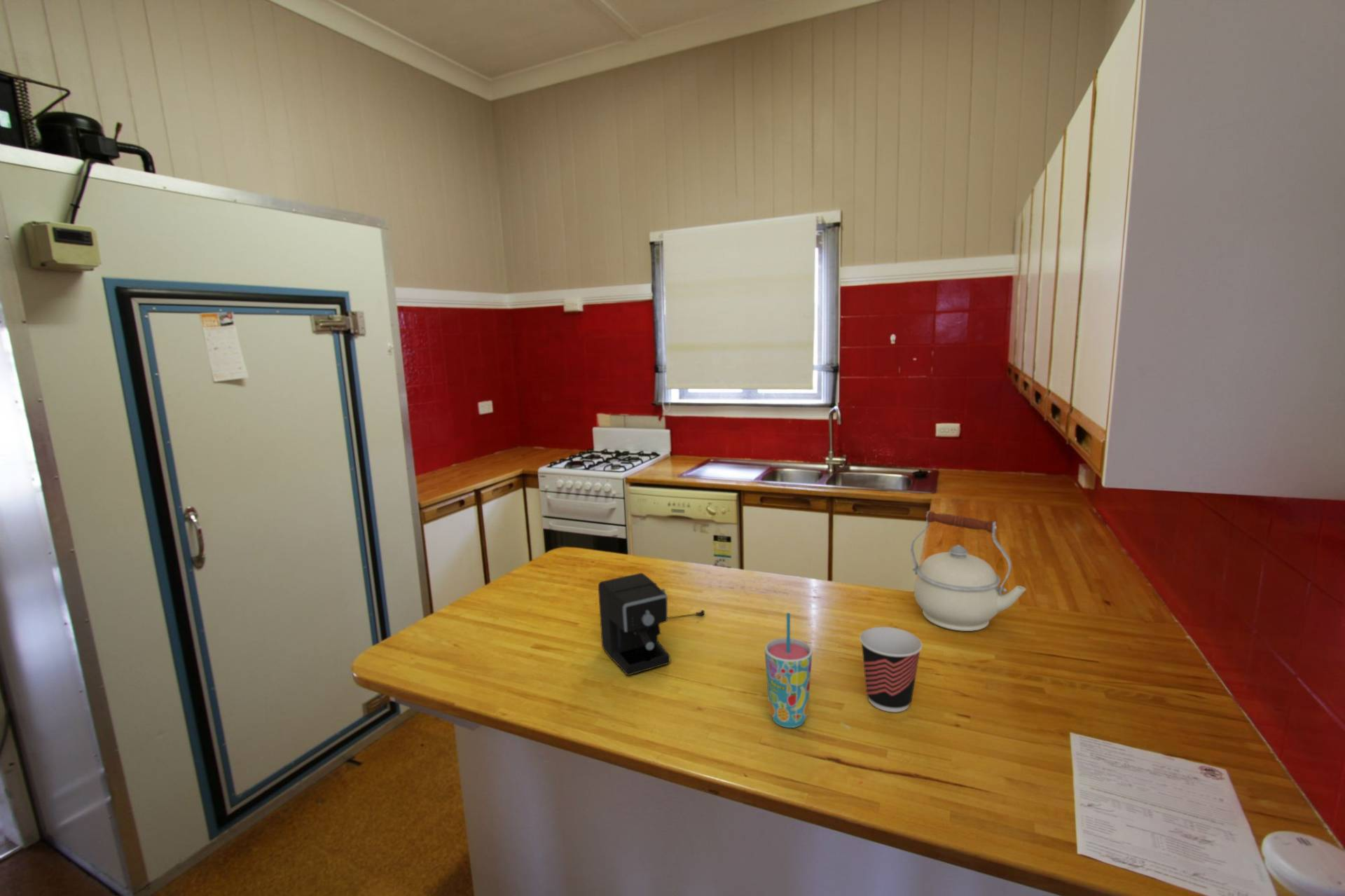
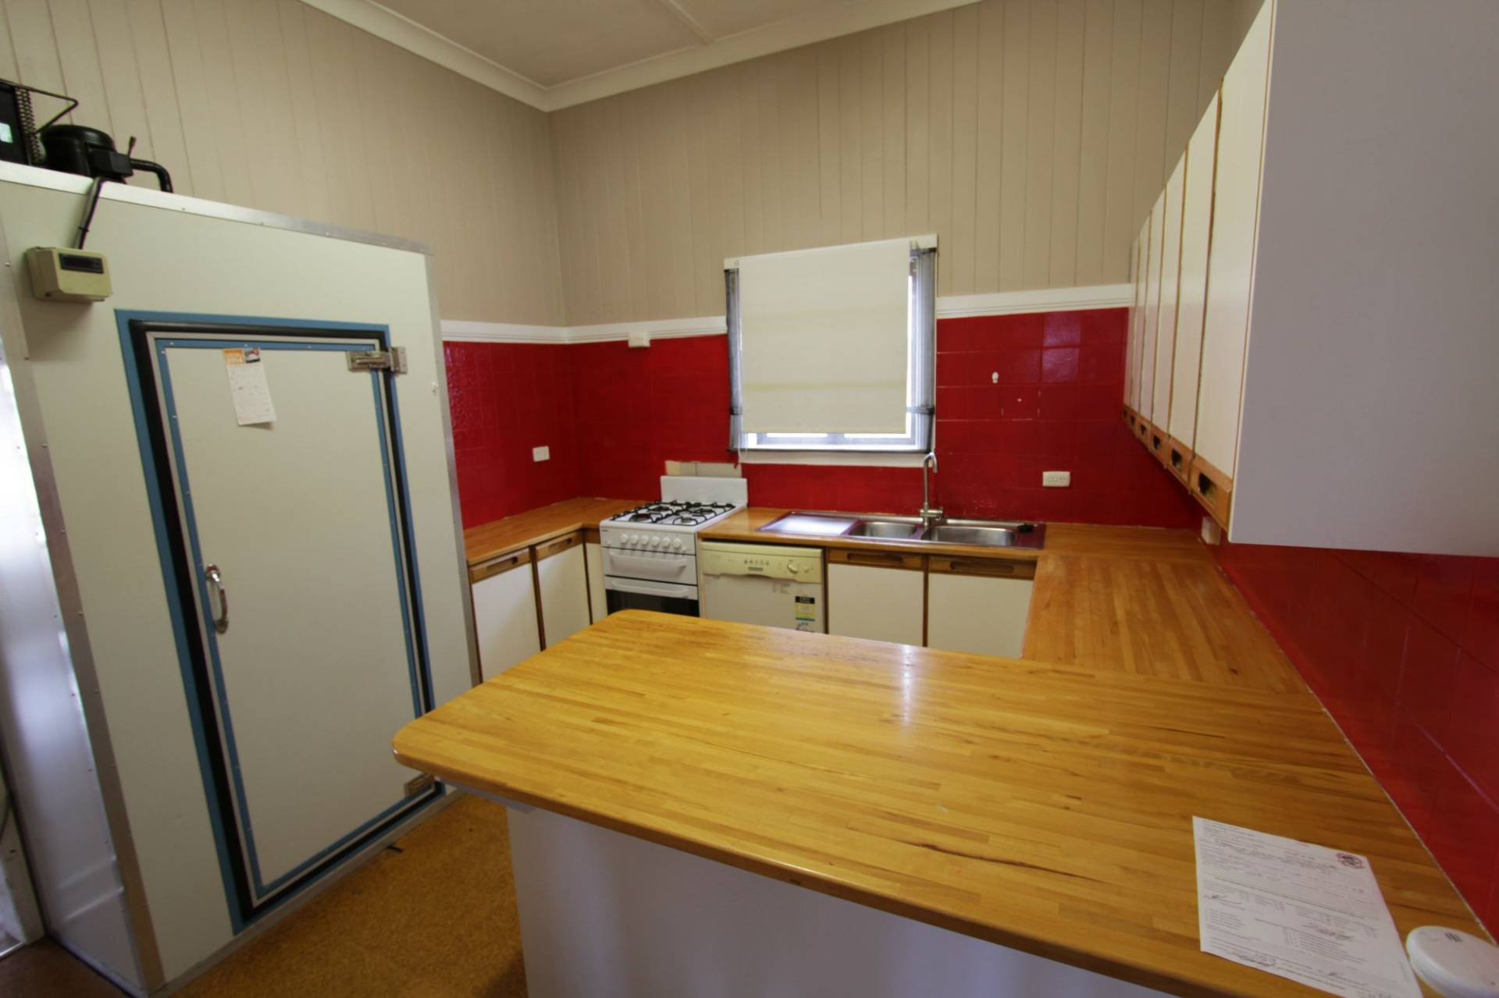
- cup (889, 670)
- kettle (965, 569)
- cup (788, 667)
- coffee maker (667, 611)
